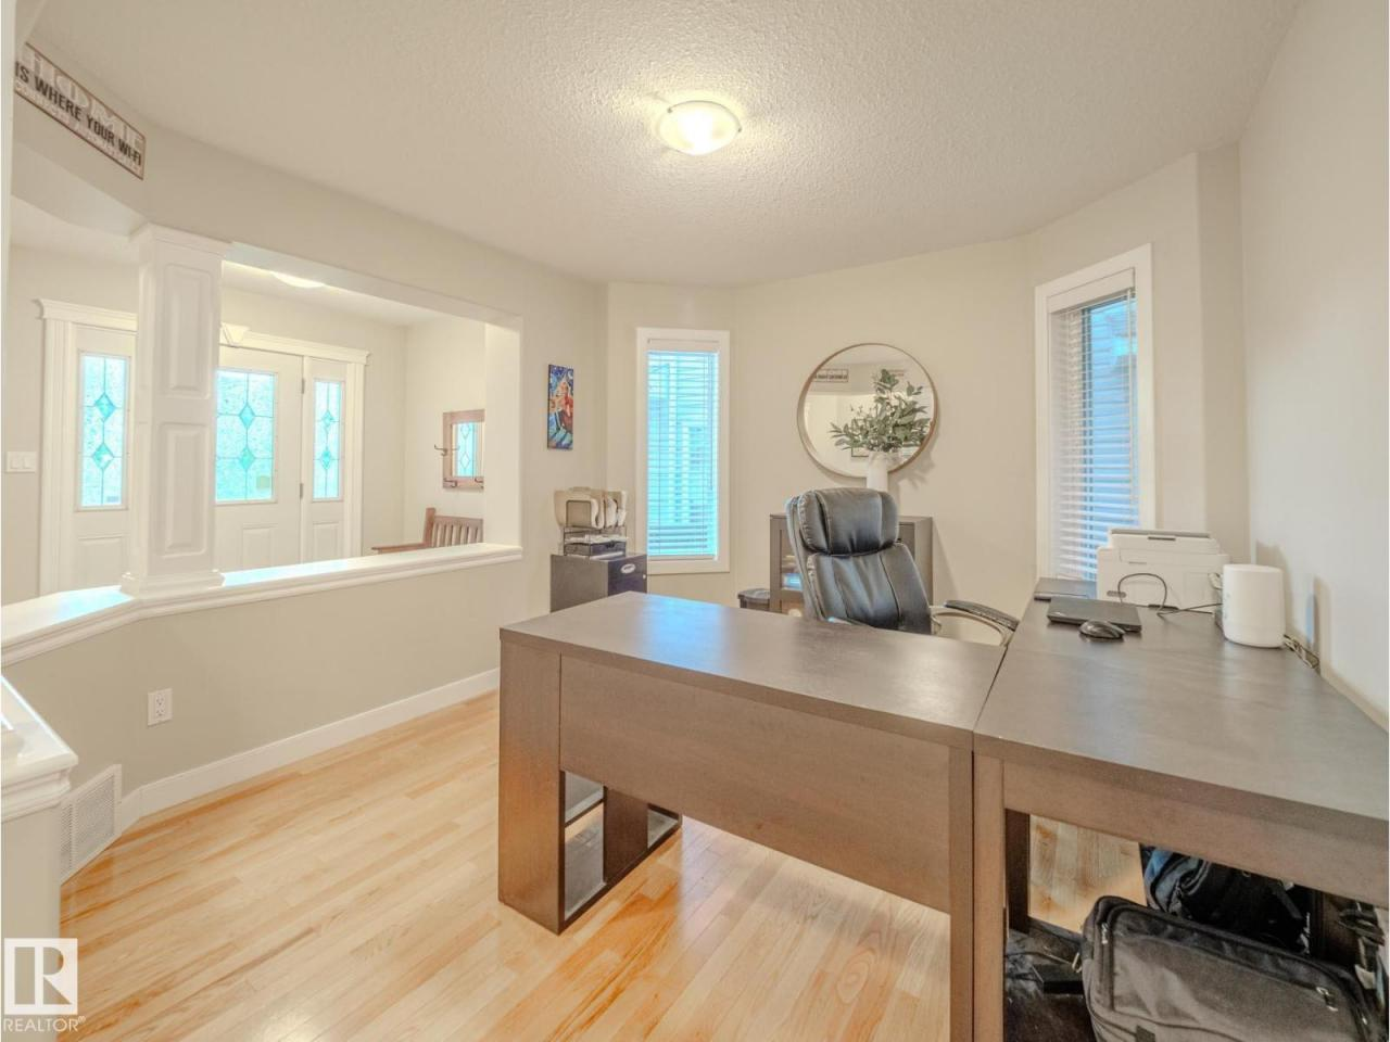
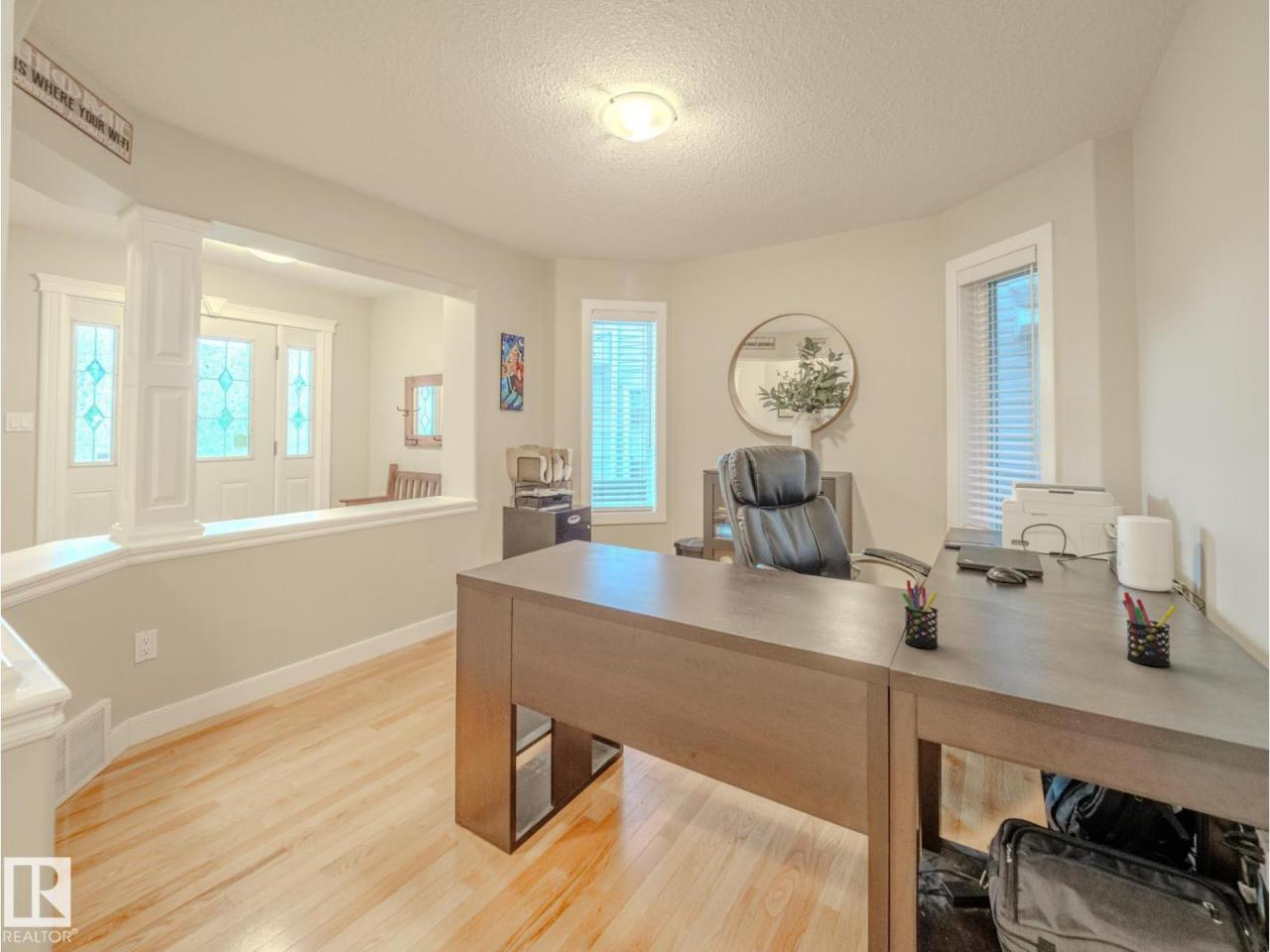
+ pen holder (917, 613)
+ pen holder (1143, 628)
